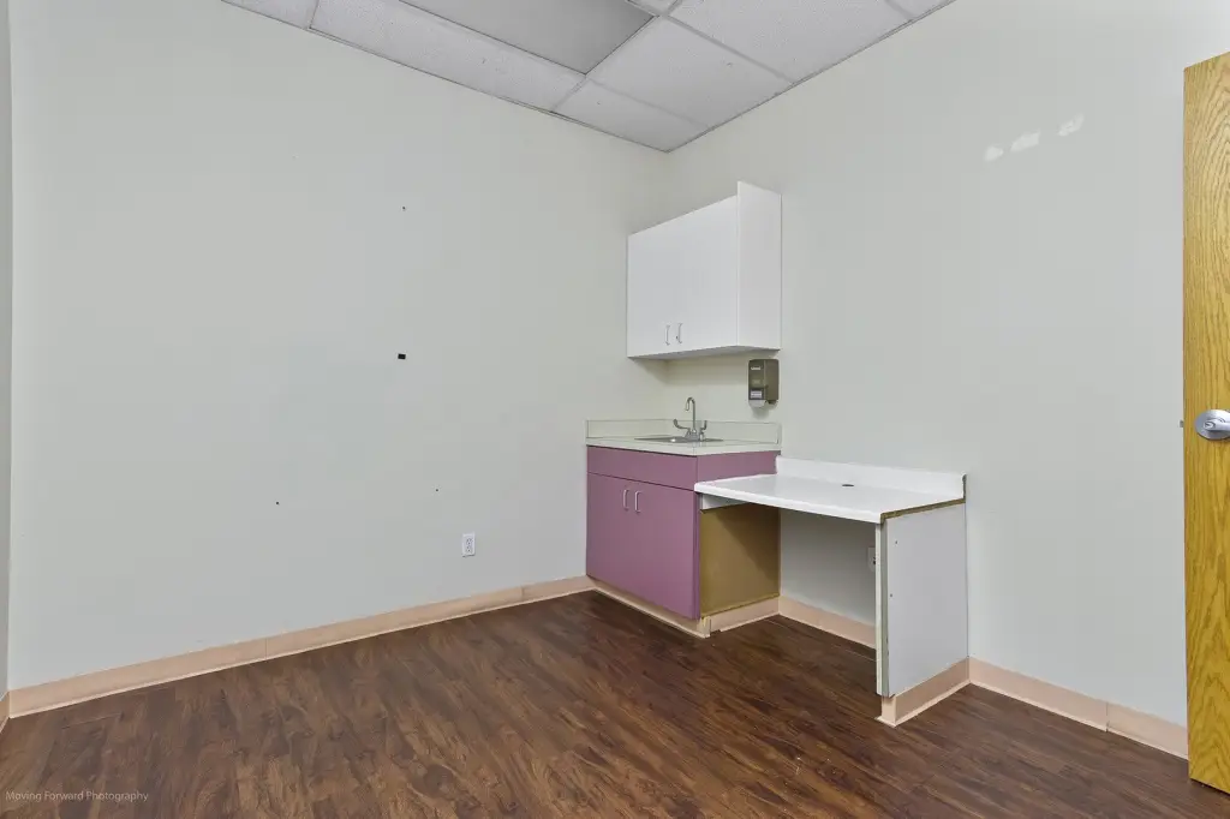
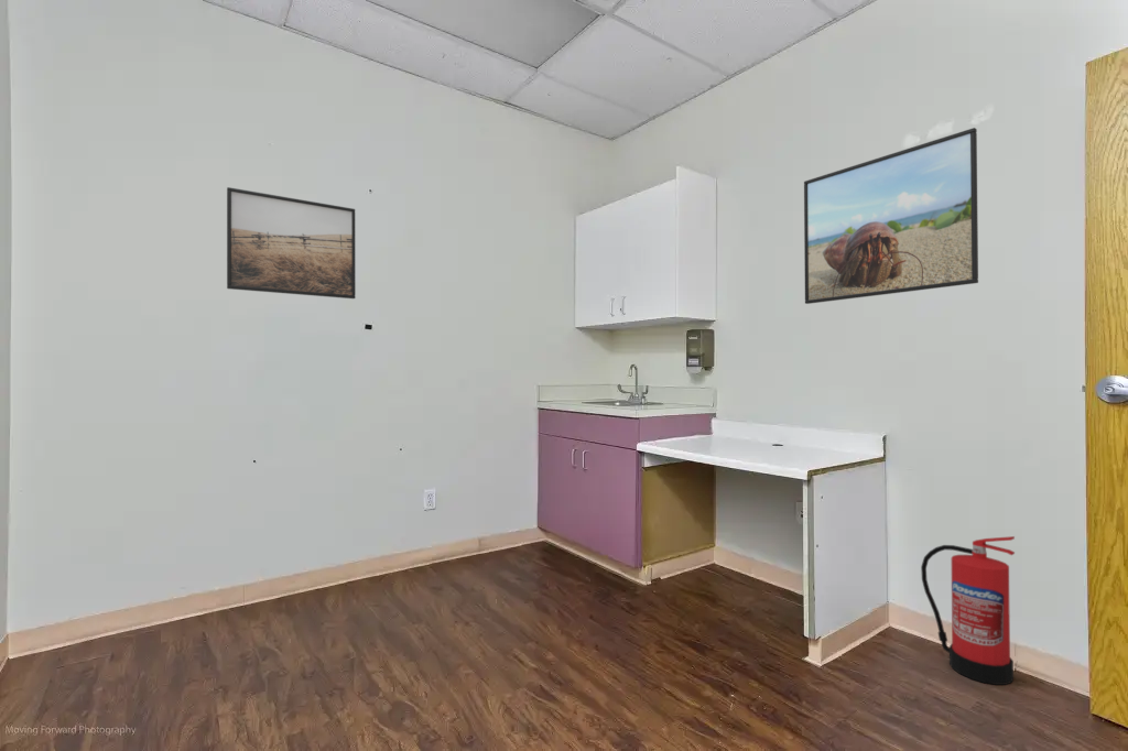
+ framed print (880, 226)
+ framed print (294, 246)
+ fire extinguisher (964, 596)
